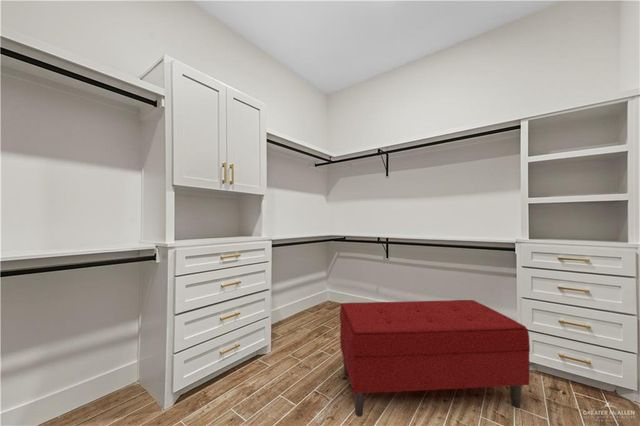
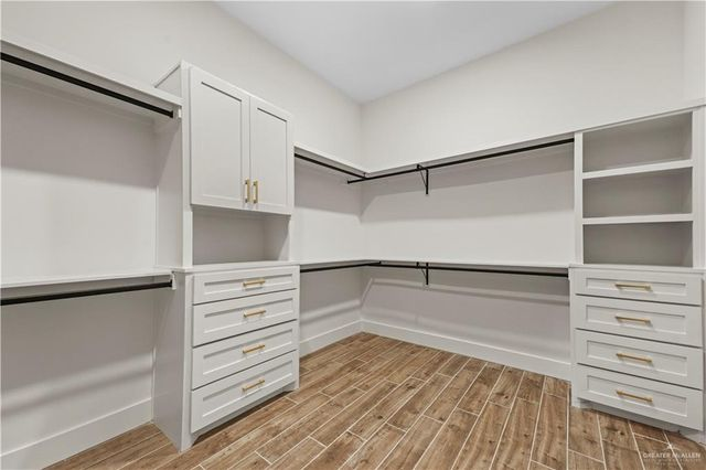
- bench (423, 350)
